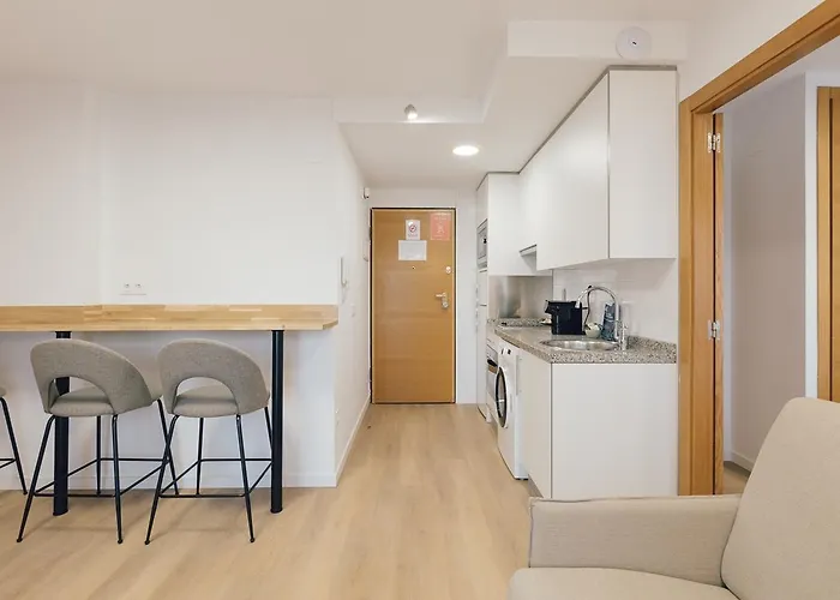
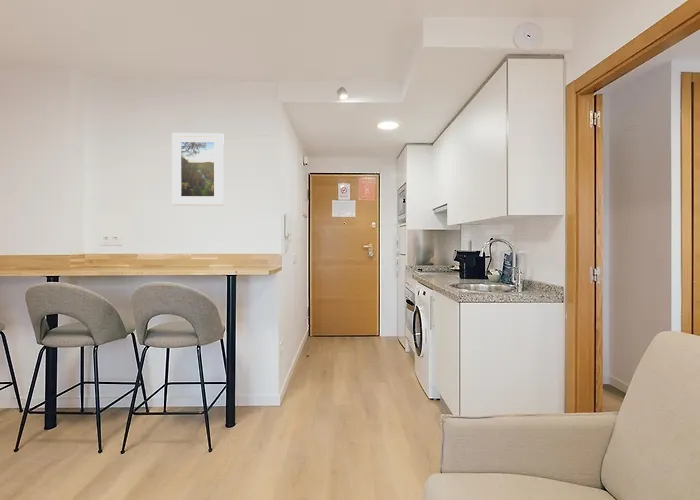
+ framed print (197, 169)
